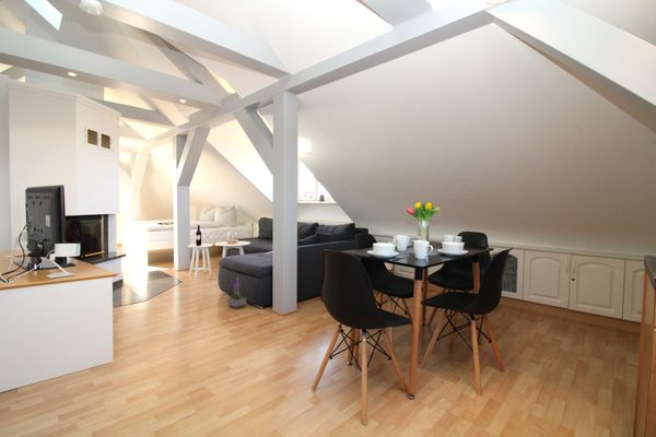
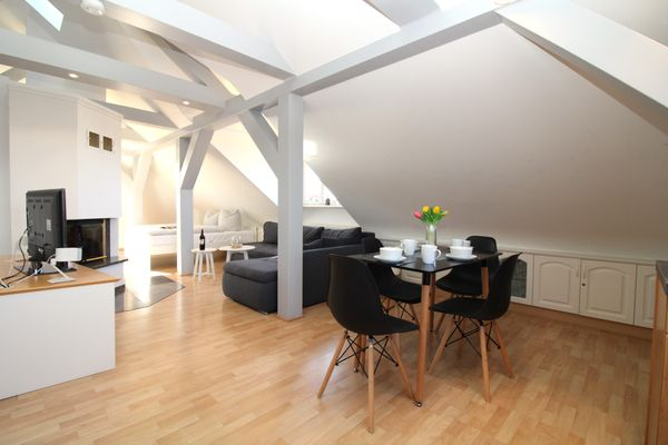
- potted plant (237, 291)
